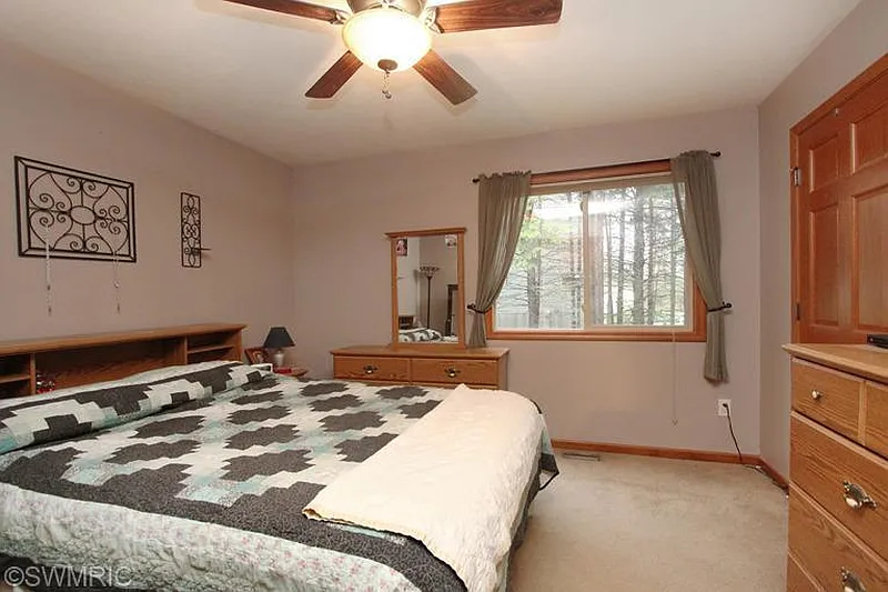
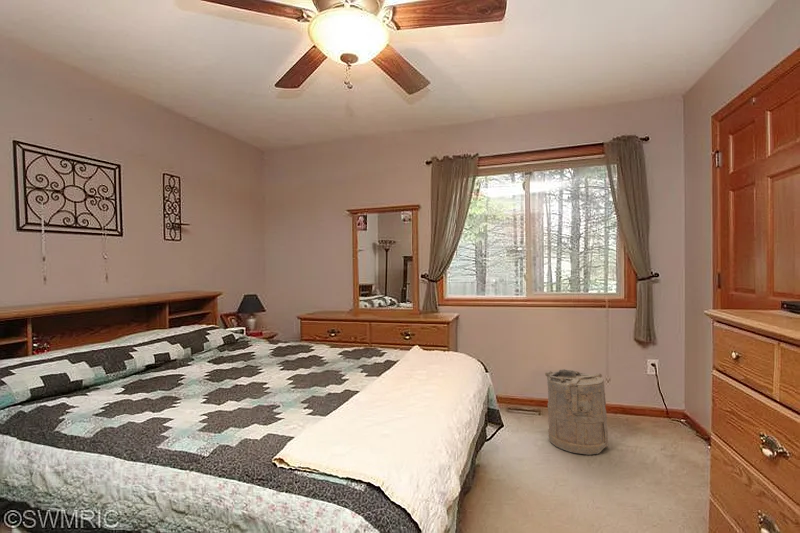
+ laundry hamper (579, 407)
